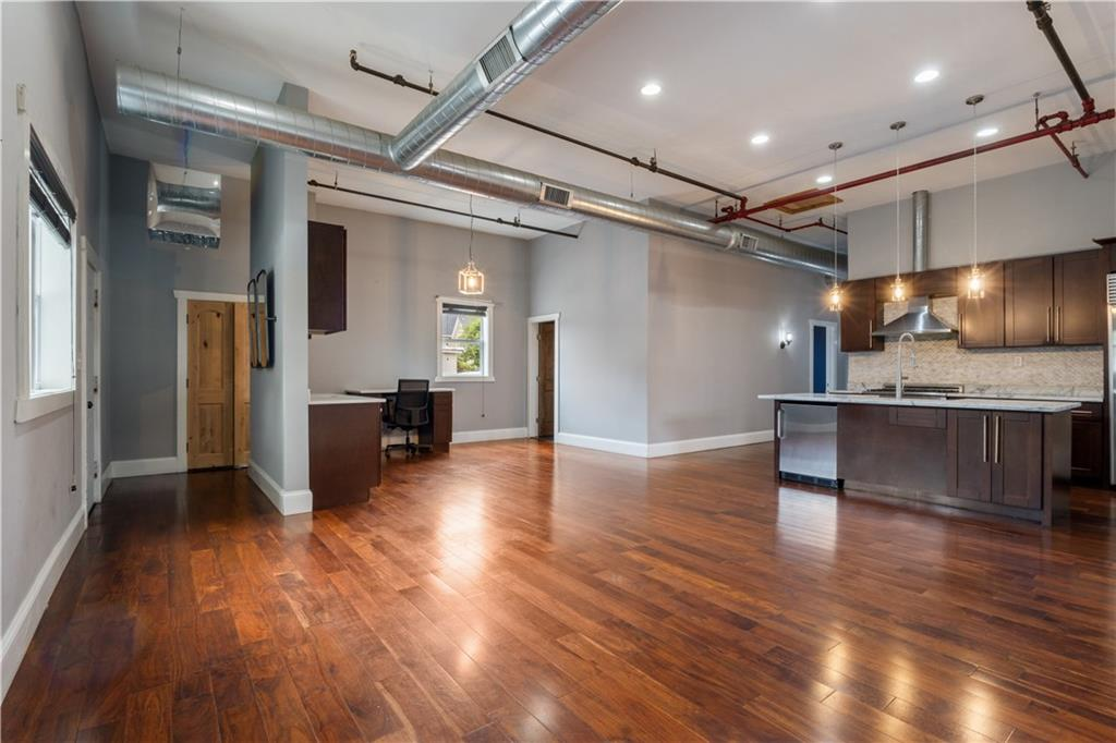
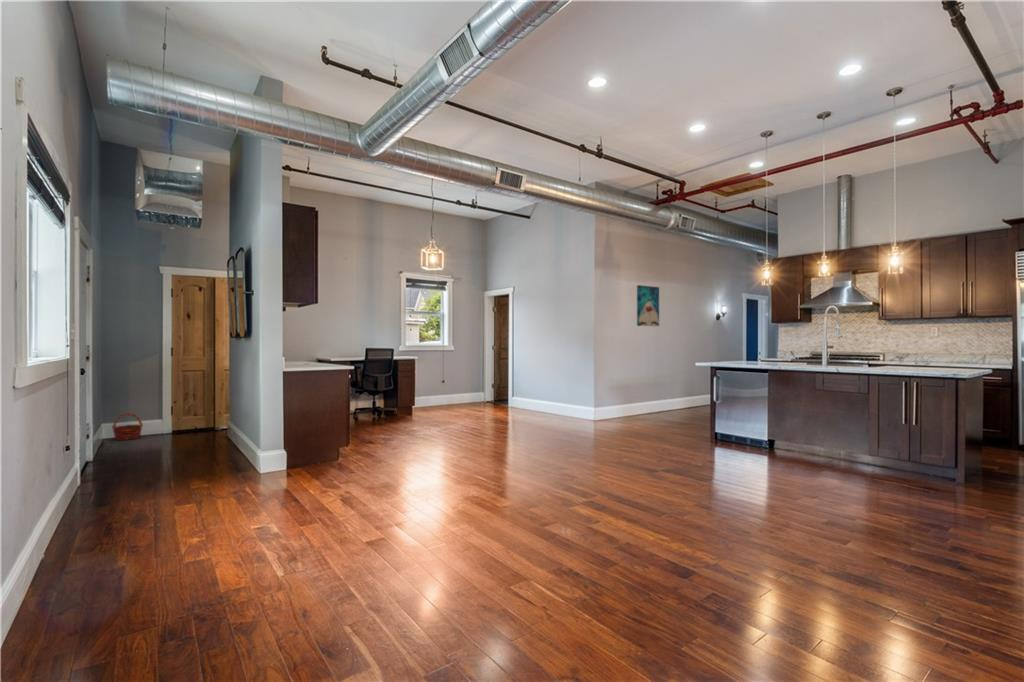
+ wall art (648, 306)
+ basket (127, 425)
